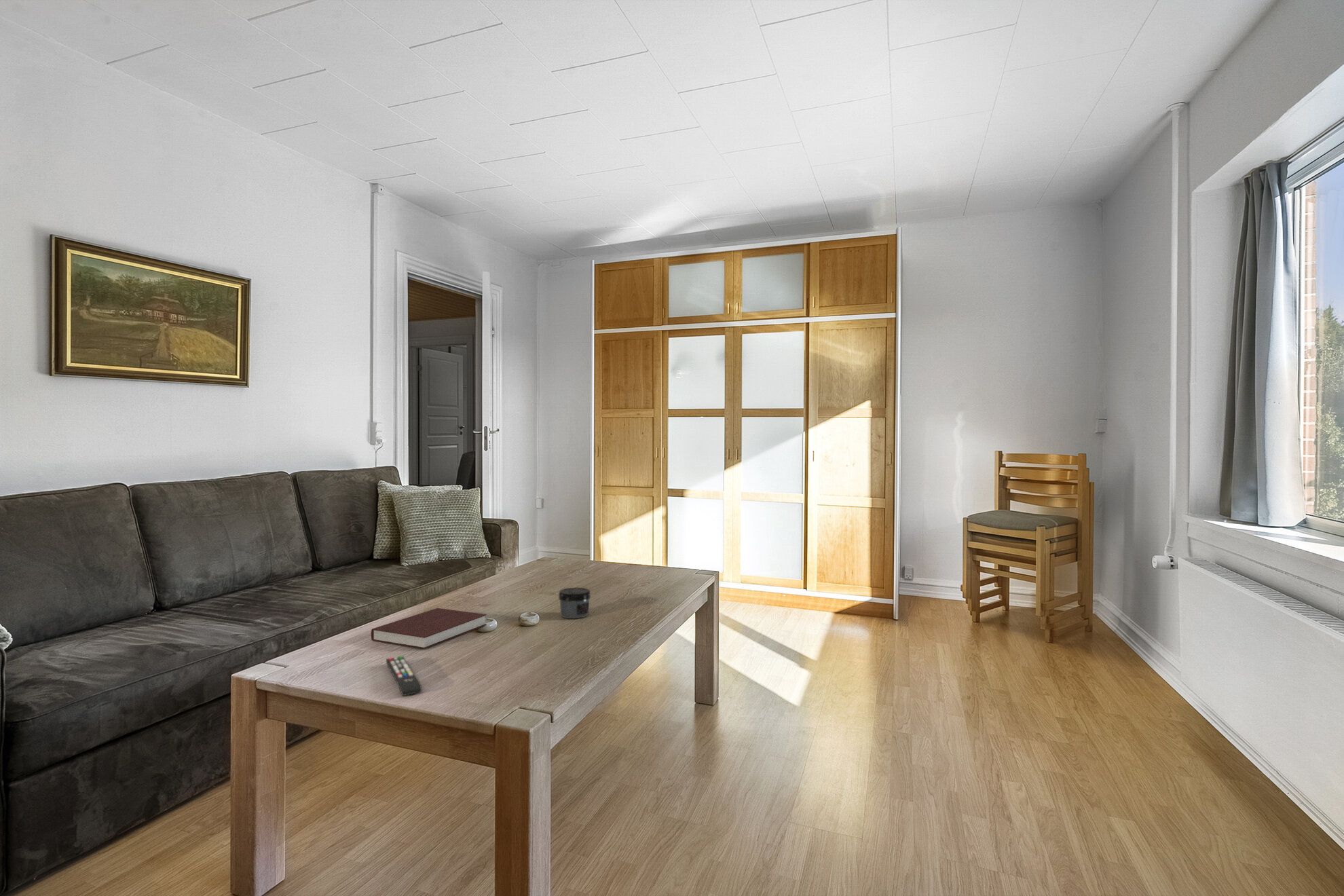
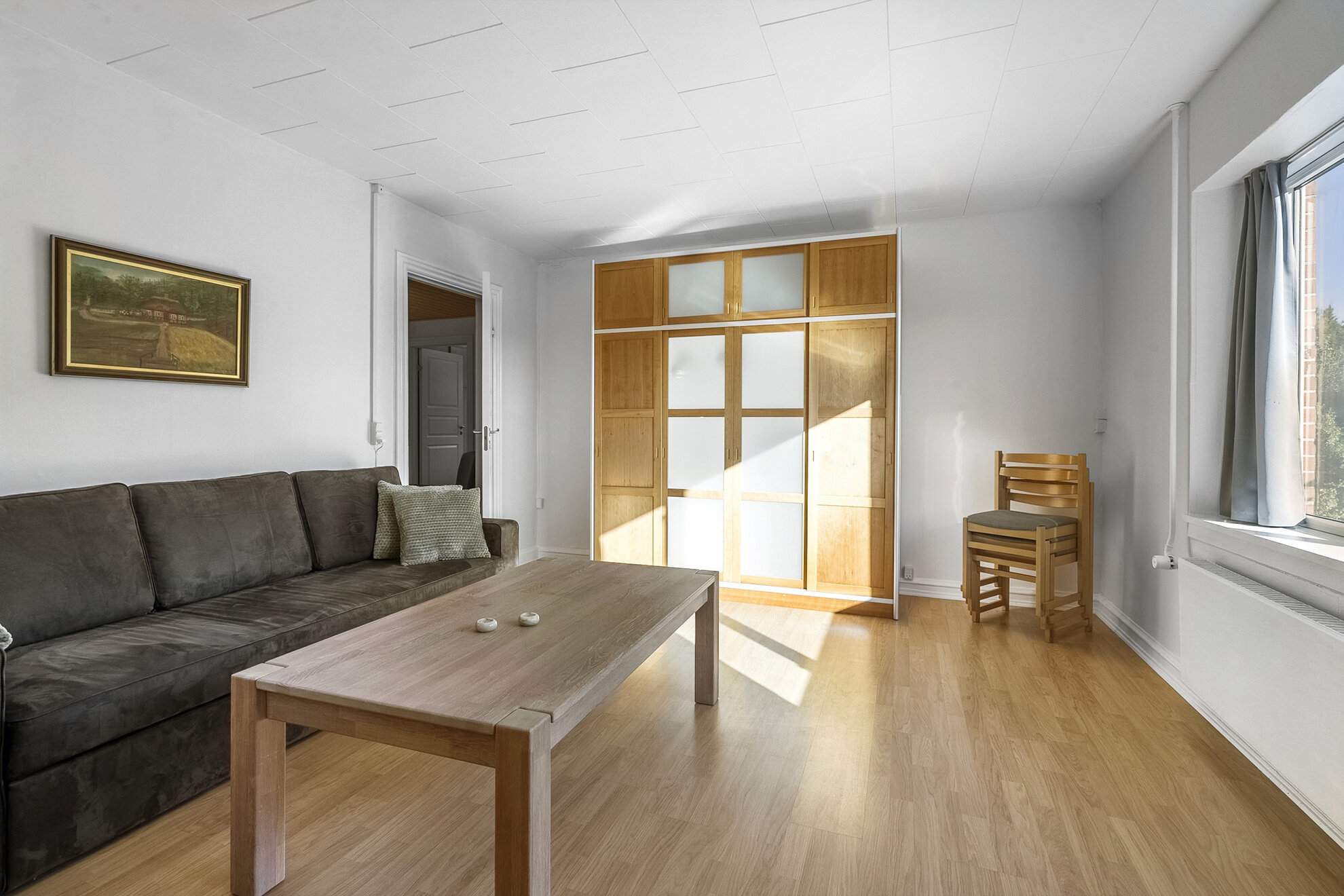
- jar (574, 603)
- notebook (431, 627)
- remote control (403, 674)
